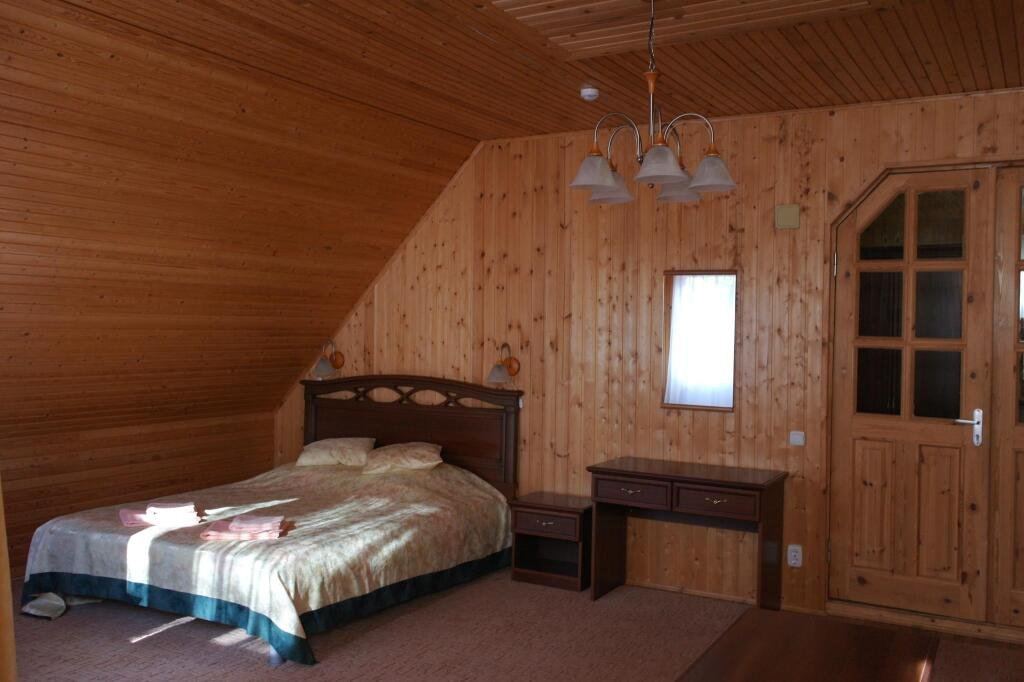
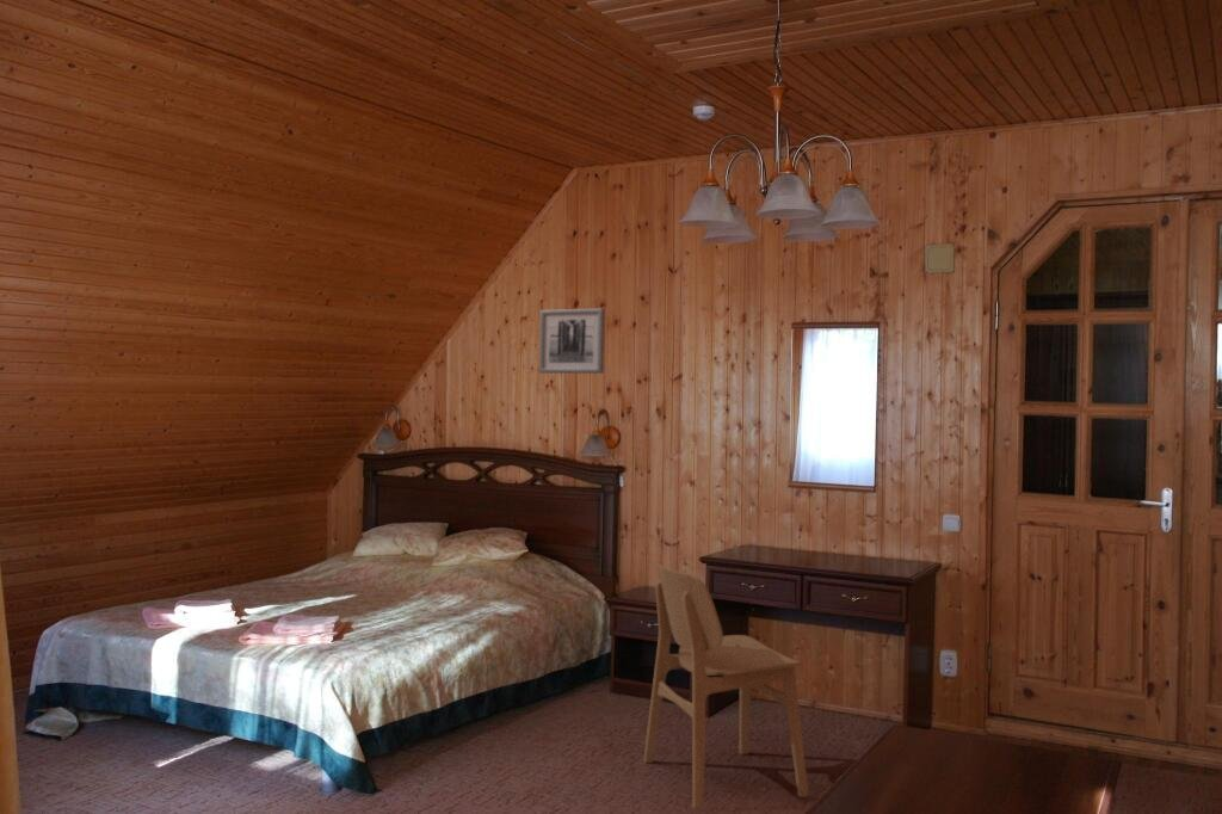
+ wall art (570, 341)
+ wooden chair (724, 672)
